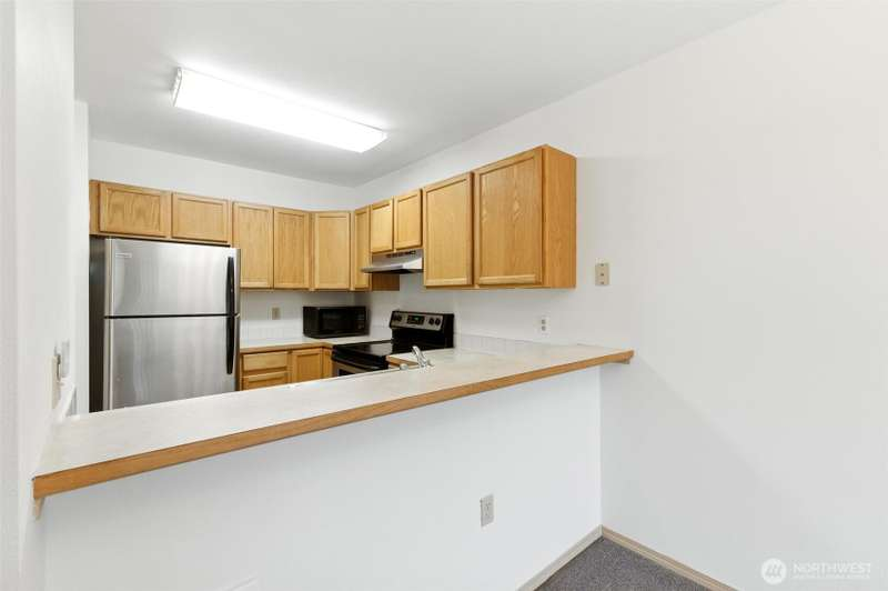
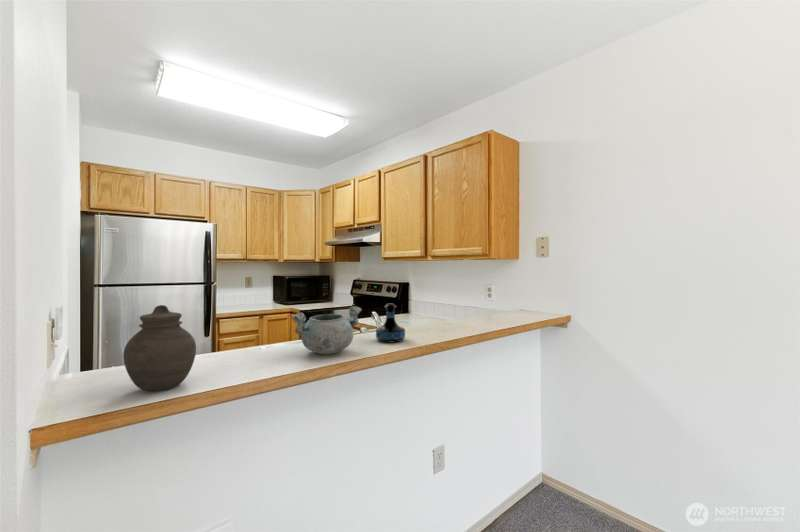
+ decorative bowl (327, 330)
+ jar (161, 345)
+ tequila bottle (390, 321)
